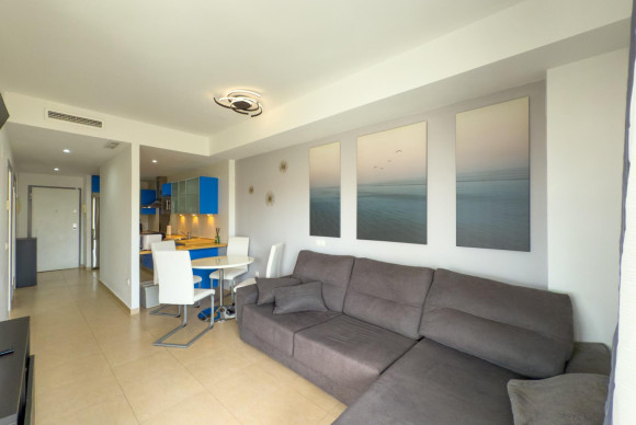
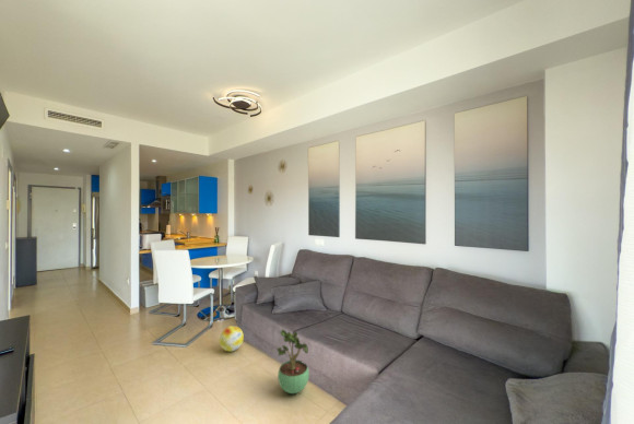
+ ball (231, 338)
+ potted plant (294, 360)
